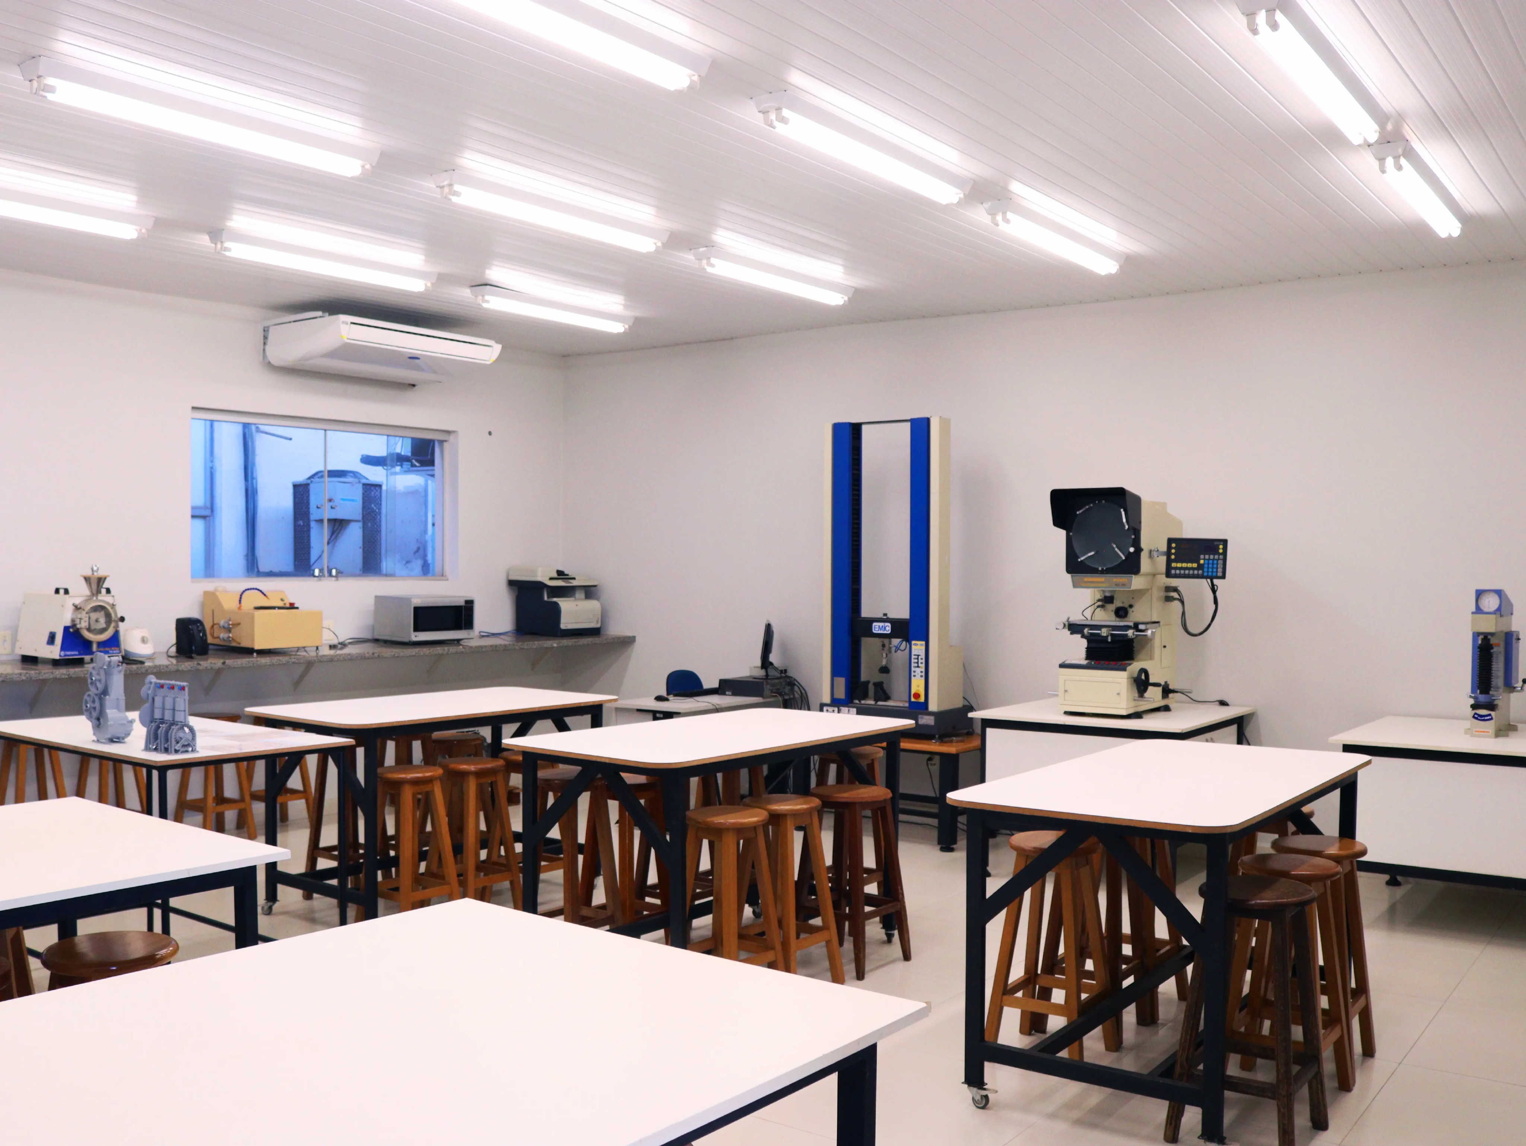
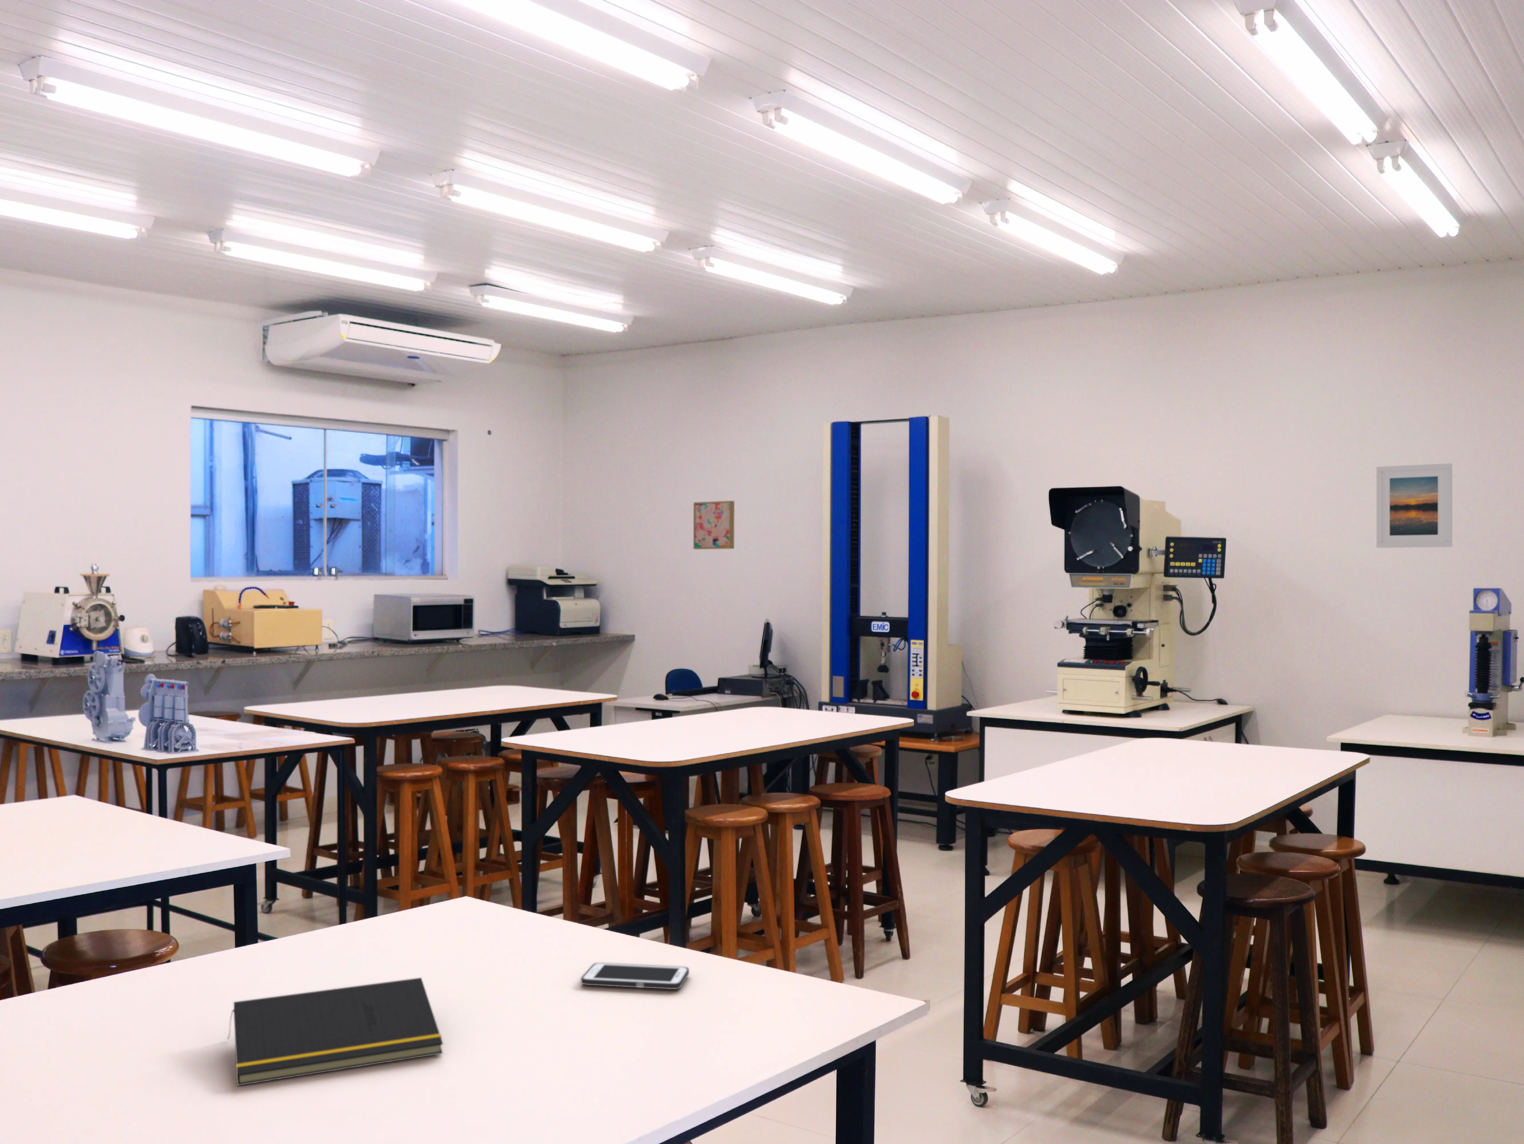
+ cell phone (636, 976)
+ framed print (1413, 506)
+ notepad (337, 1026)
+ wall art (714, 525)
